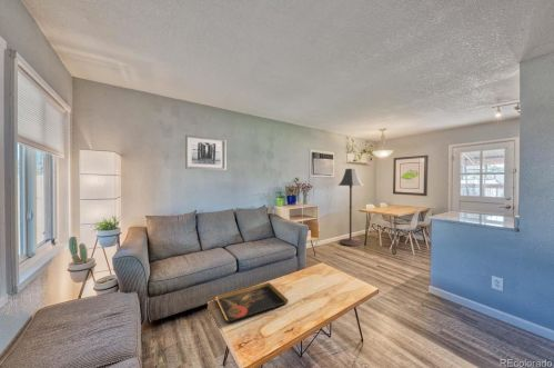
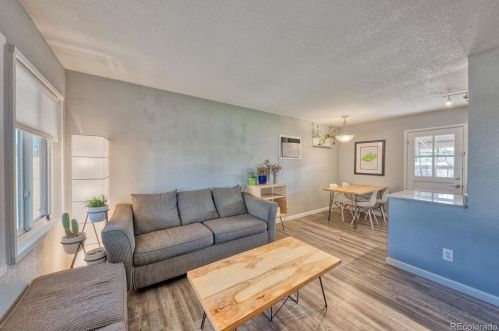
- floor lamp (350, 206)
- decorative tray (251, 300)
- wall art (207, 153)
